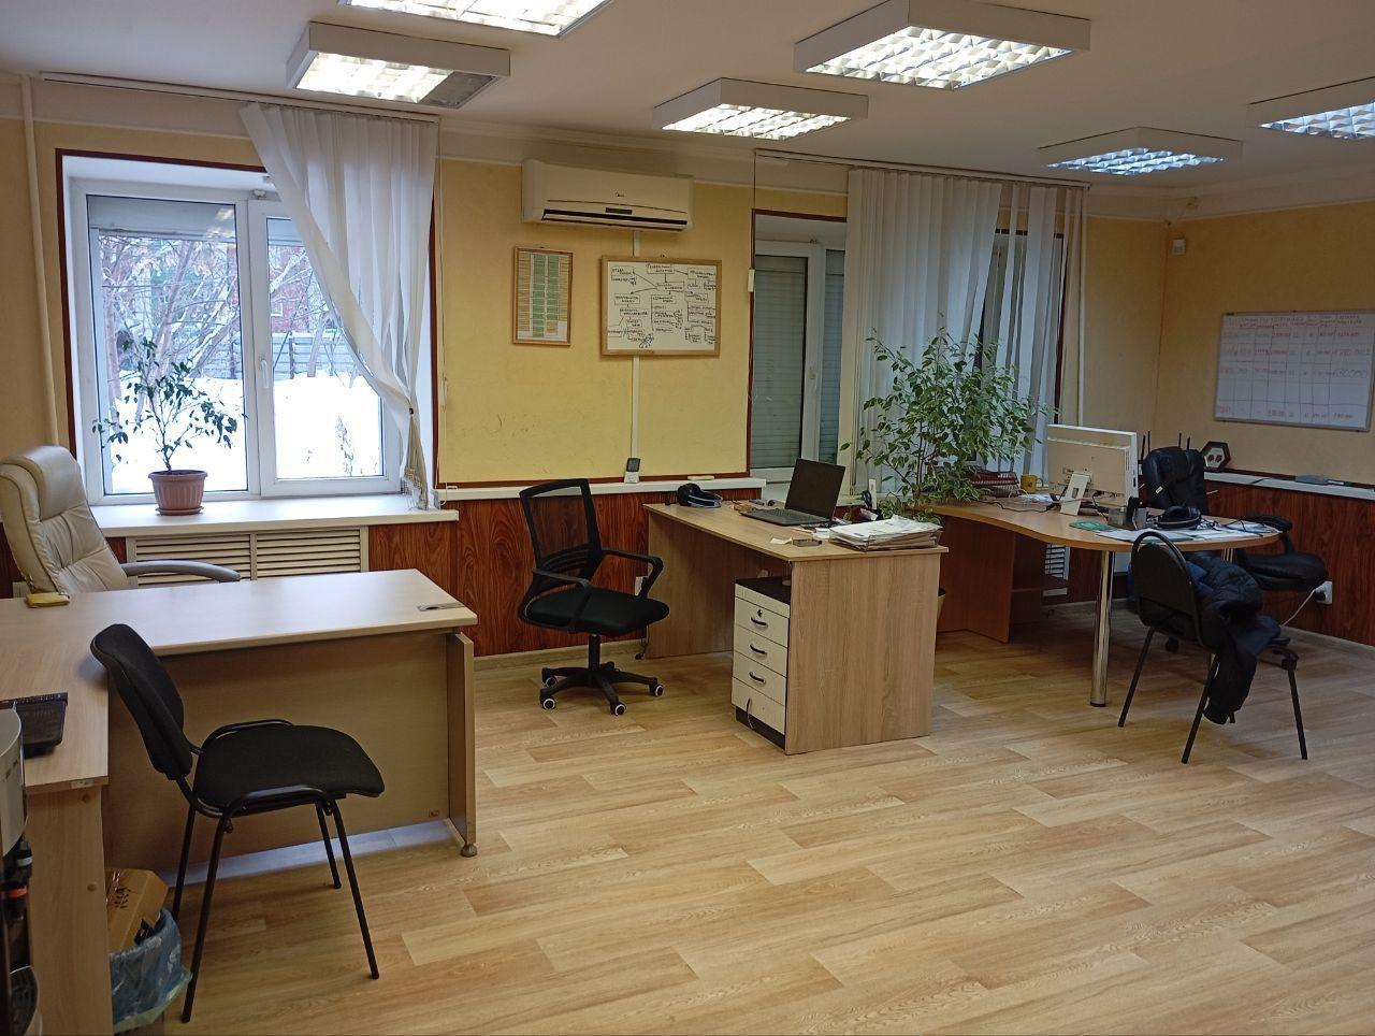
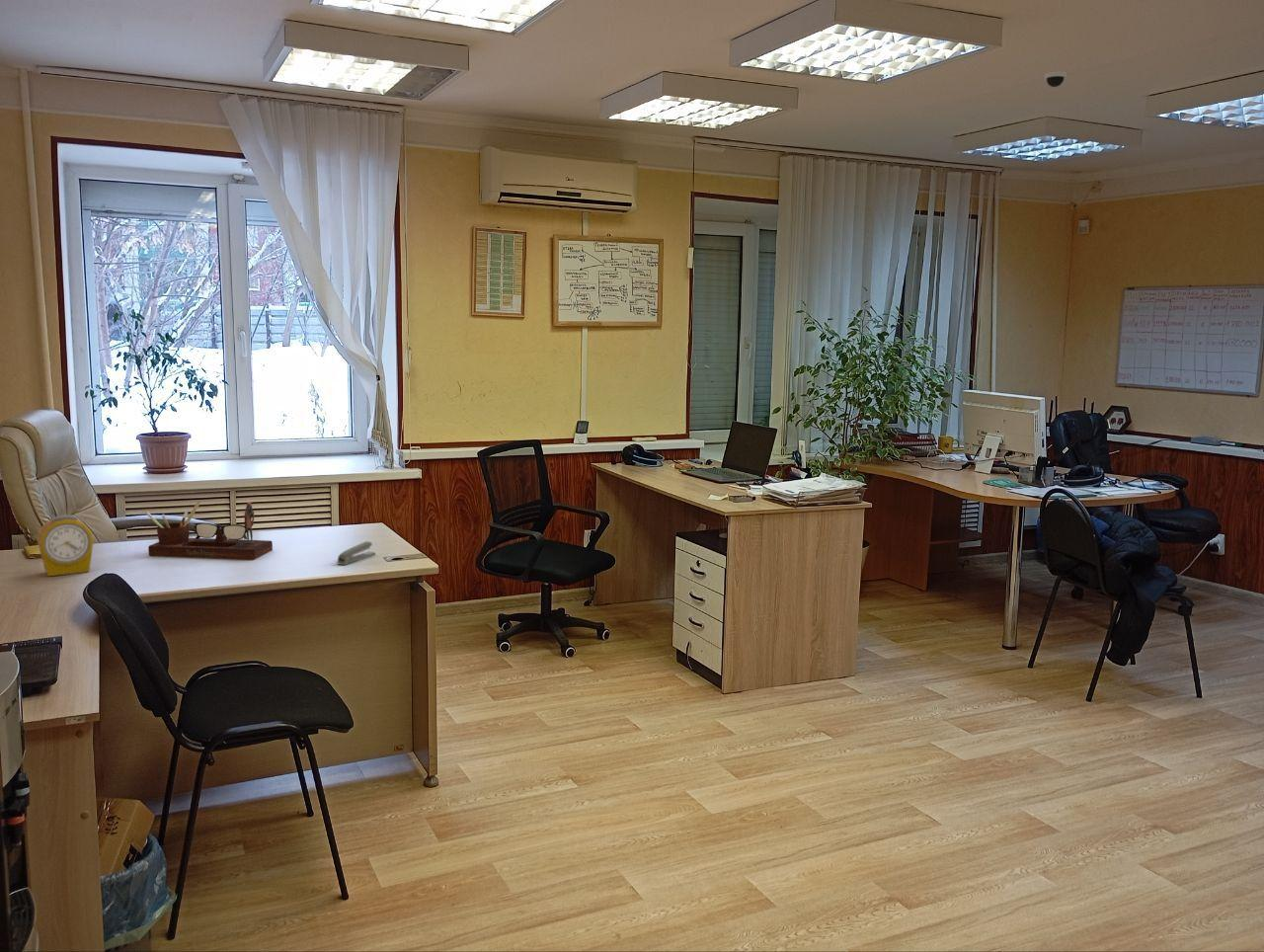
+ stapler (356, 552)
+ desk organizer (206, 527)
+ dome security camera (1055, 80)
+ alarm clock (65, 543)
